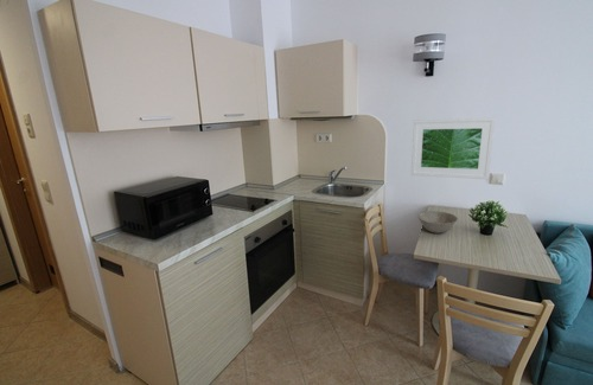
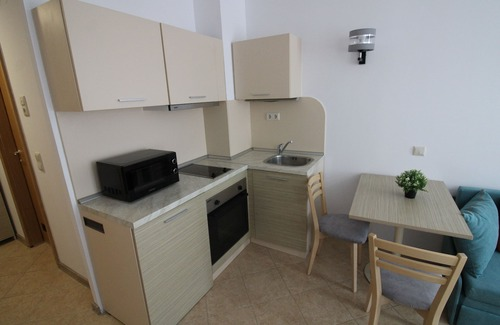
- bowl (435, 223)
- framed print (449, 148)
